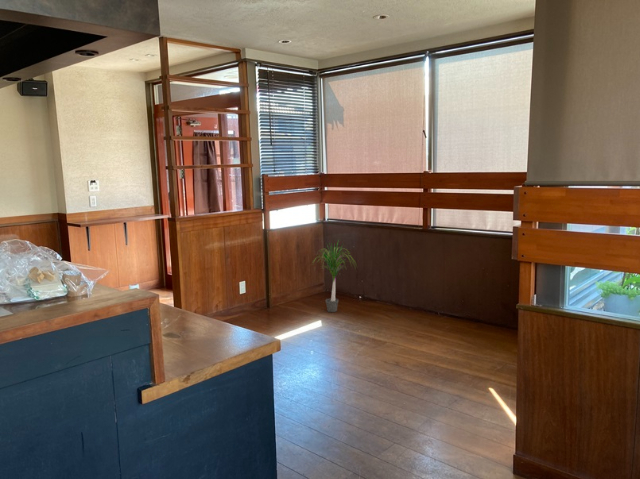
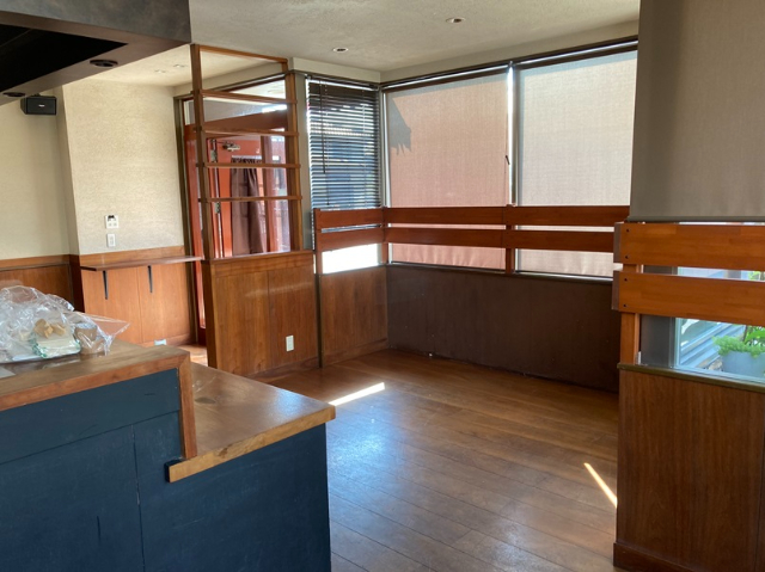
- potted plant (333, 274)
